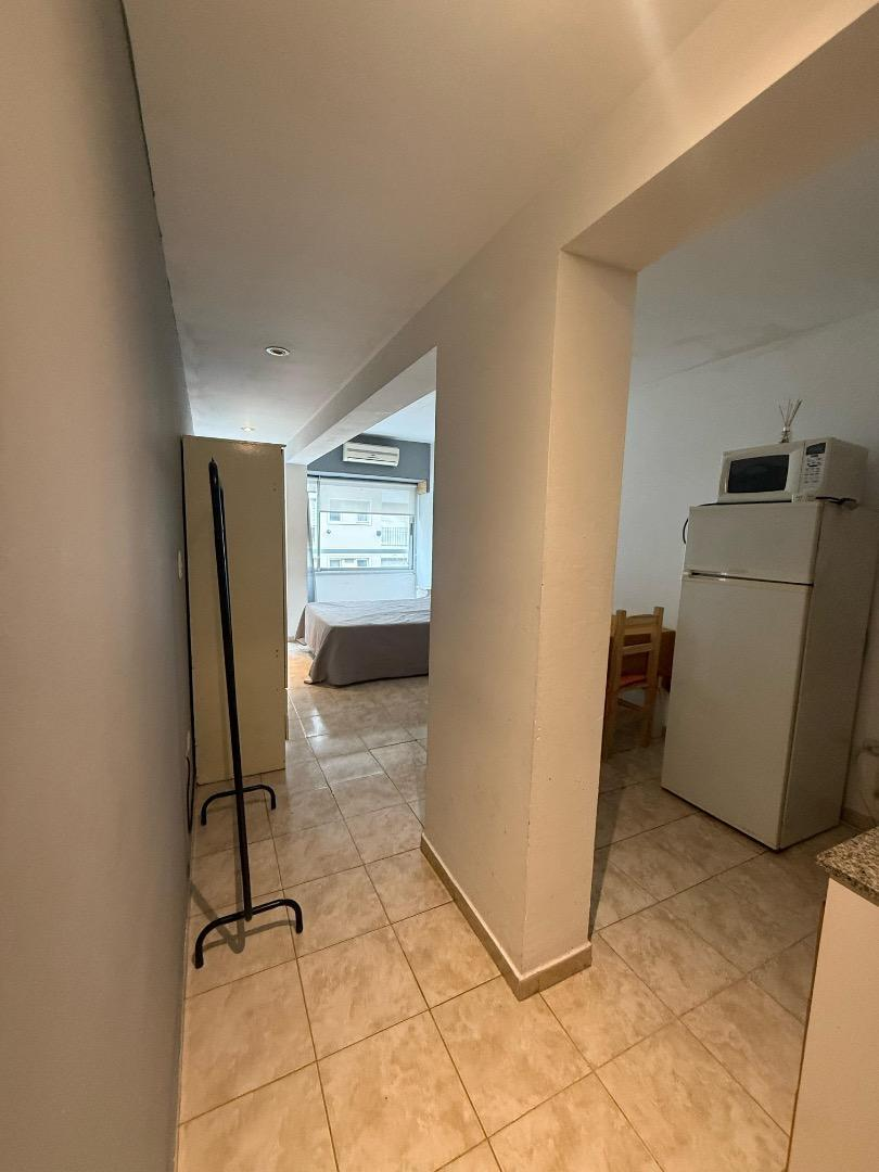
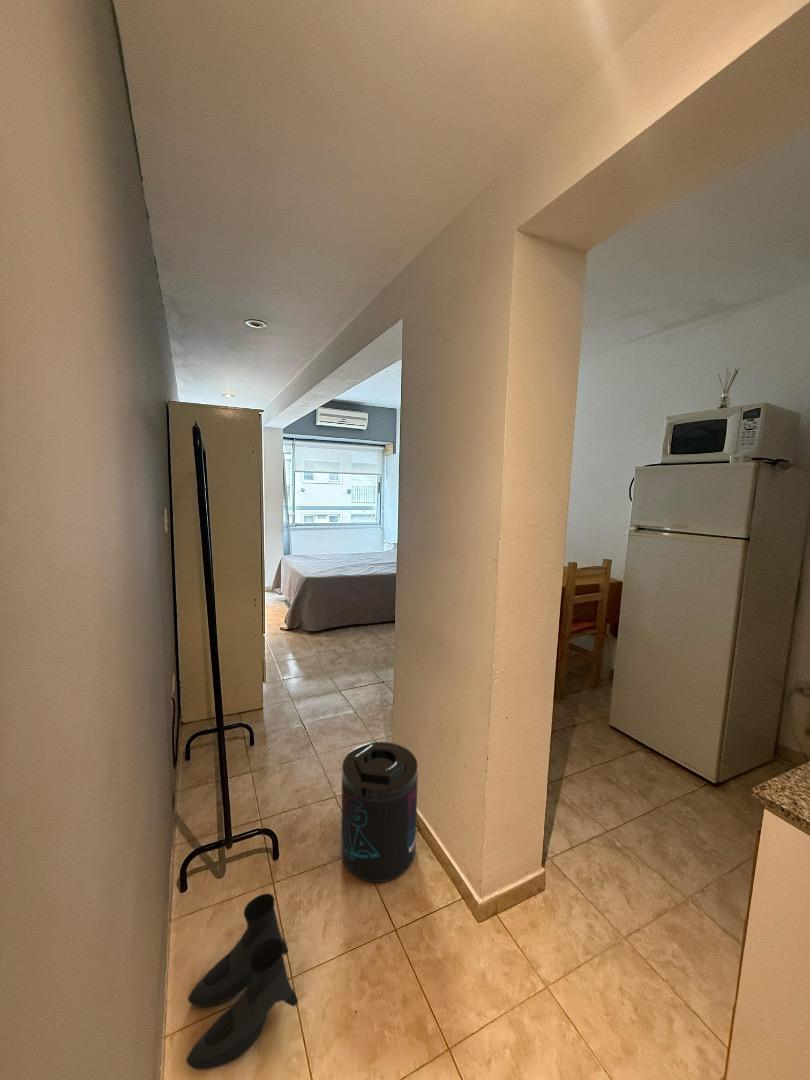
+ boots (241, 970)
+ supplement container (379, 805)
